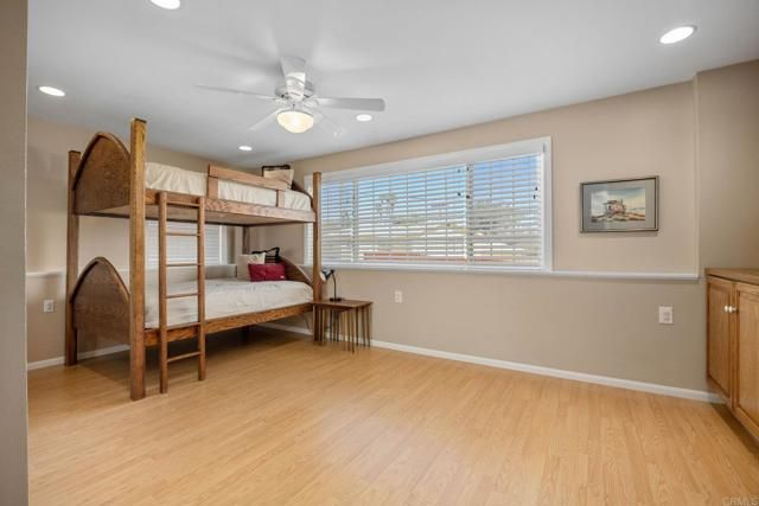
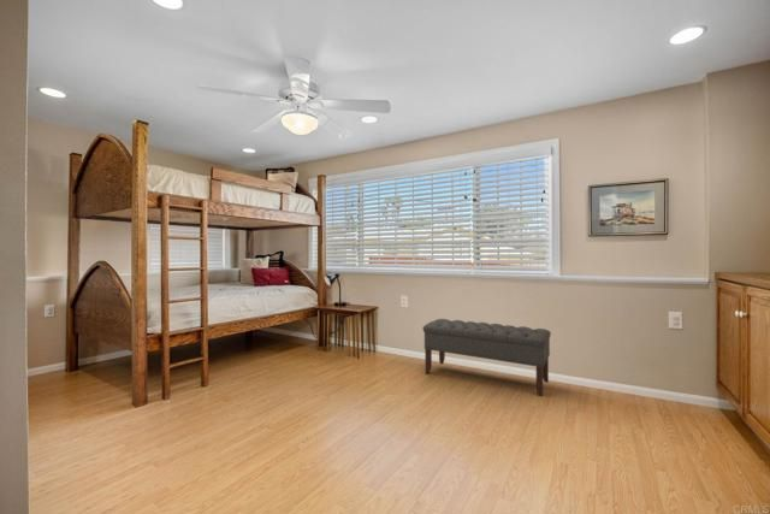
+ bench (484, 350)
